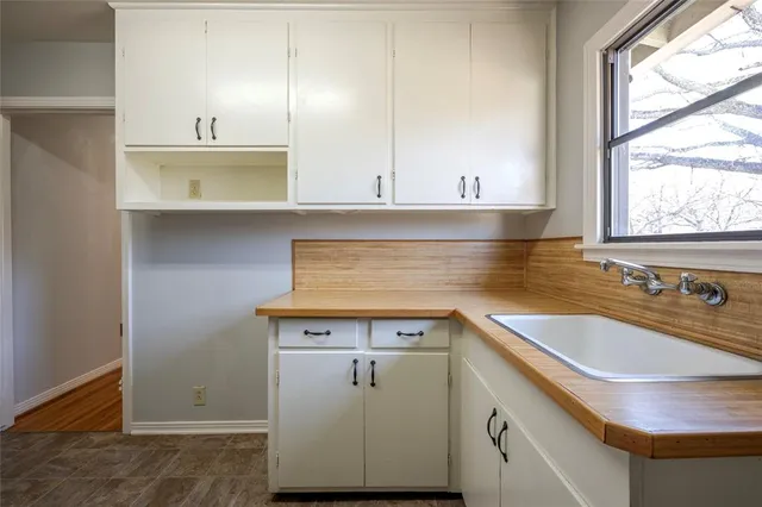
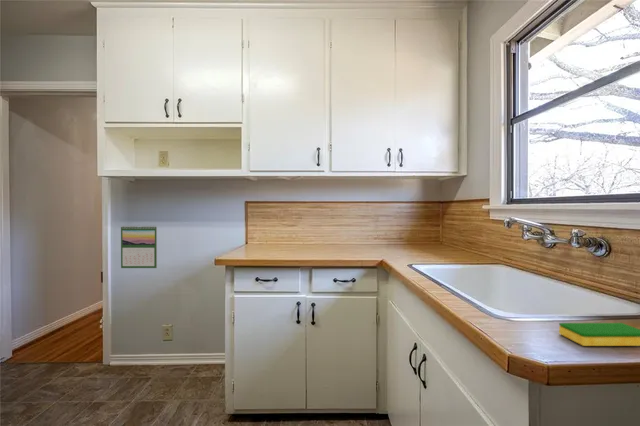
+ dish sponge (603, 333)
+ calendar (138, 246)
